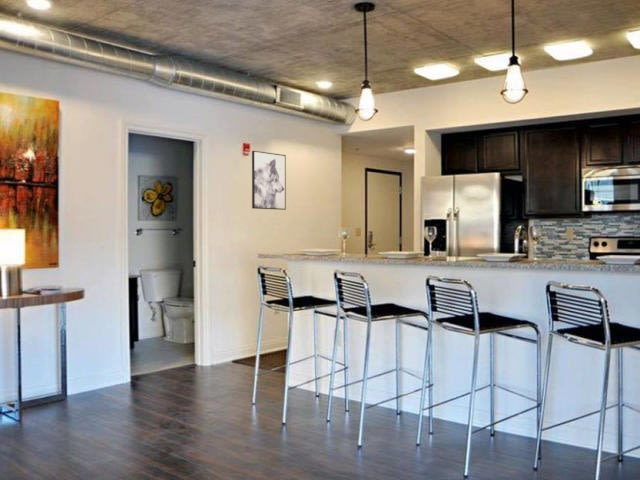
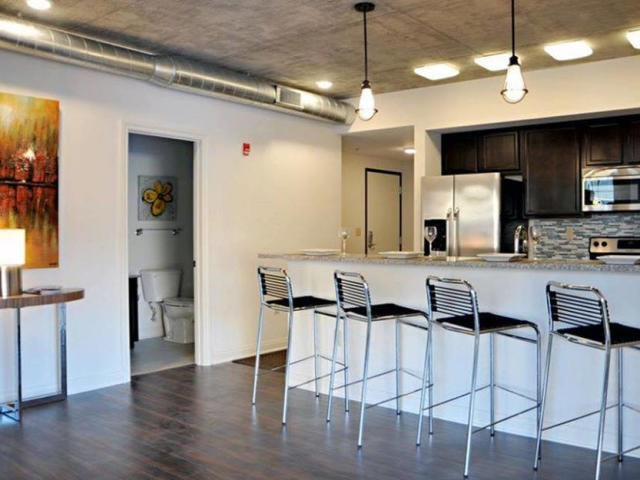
- wall art (269, 181)
